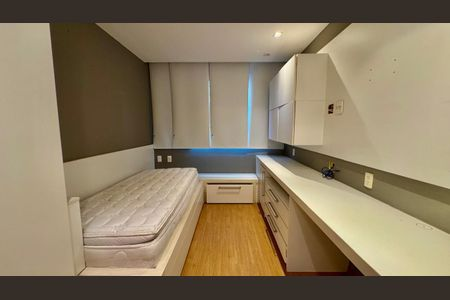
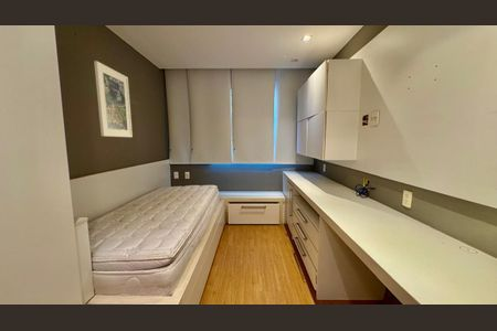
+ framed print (115, 104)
